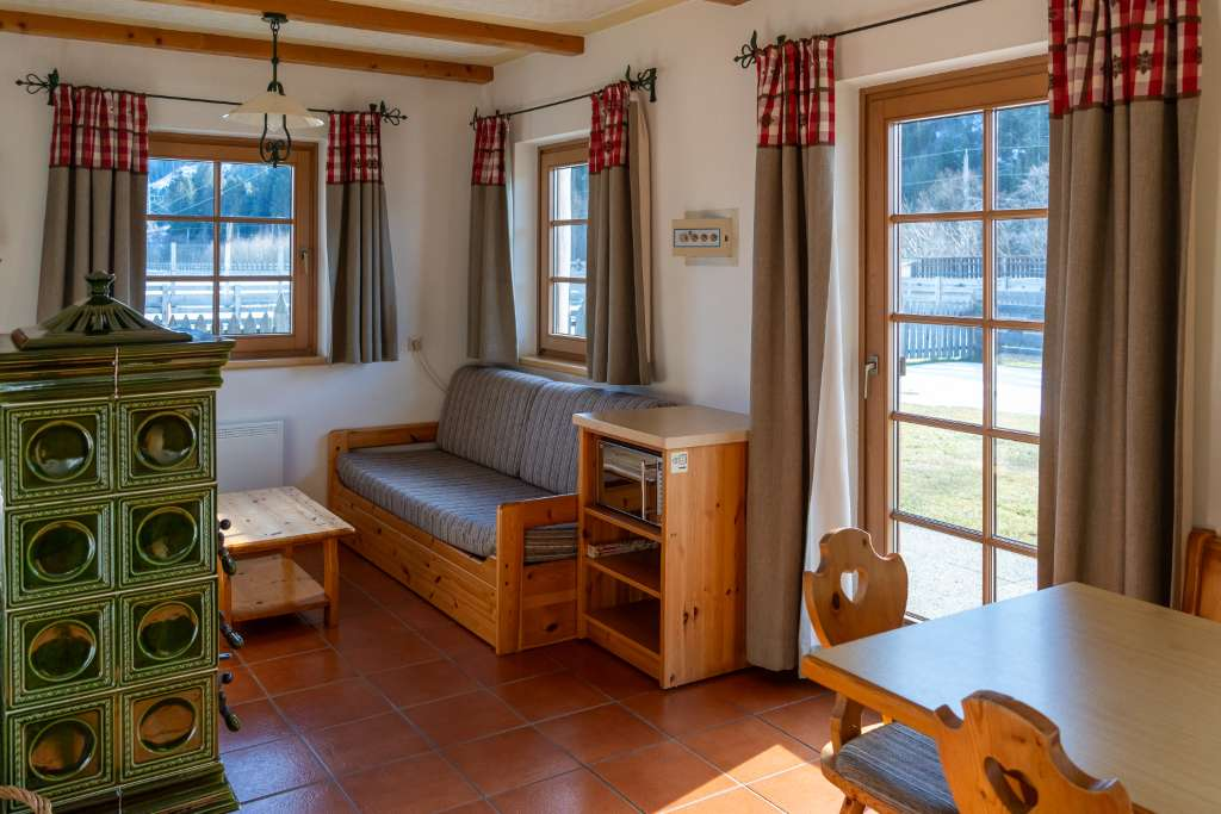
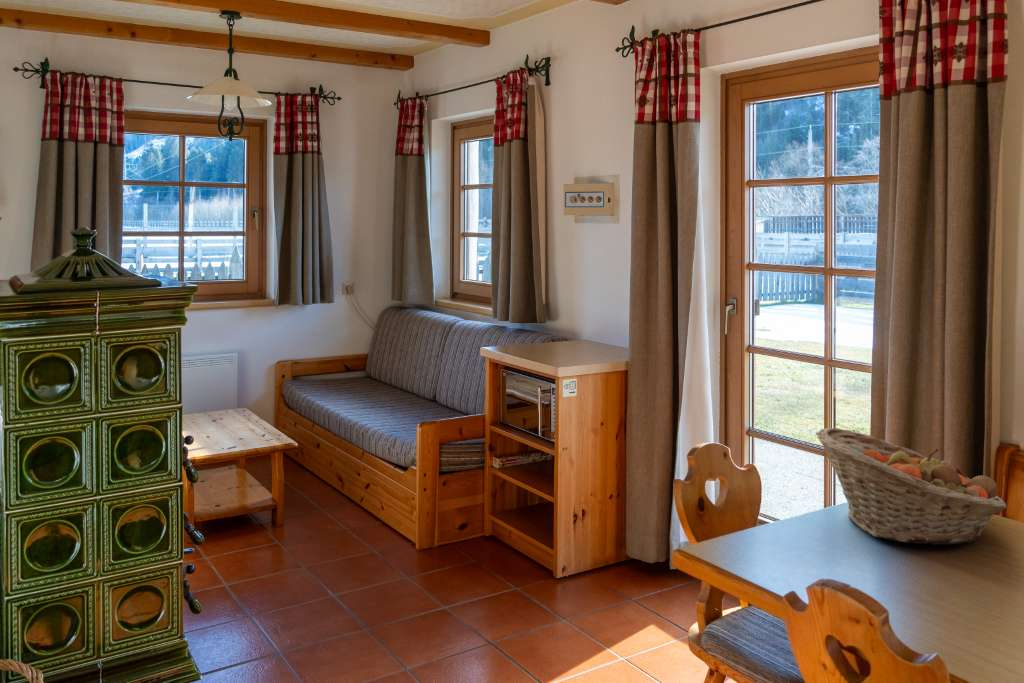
+ fruit basket (905, 481)
